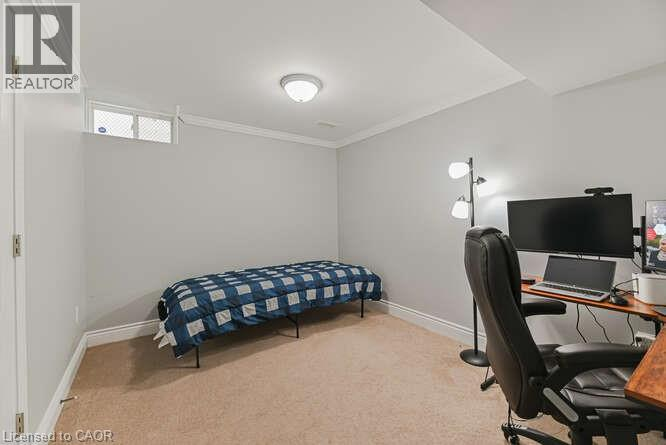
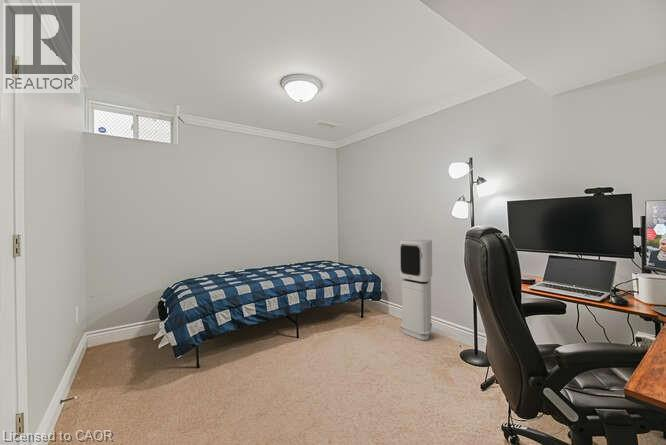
+ air purifier (421, 286)
